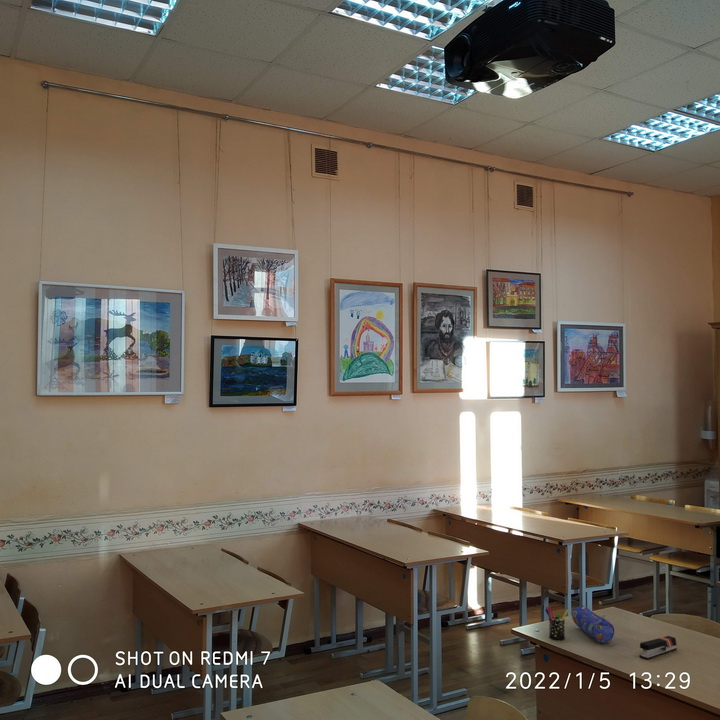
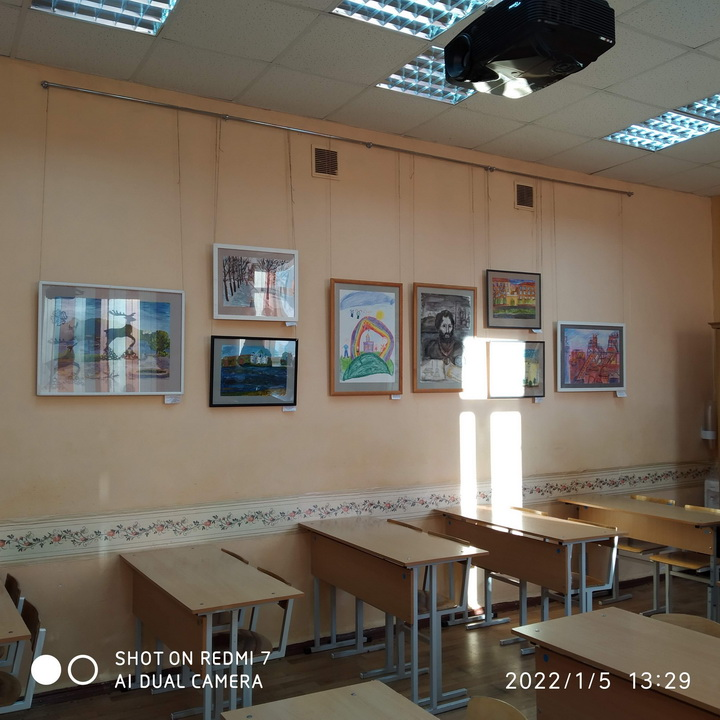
- stapler (658, 646)
- pen holder (556, 622)
- pencil case (592, 622)
